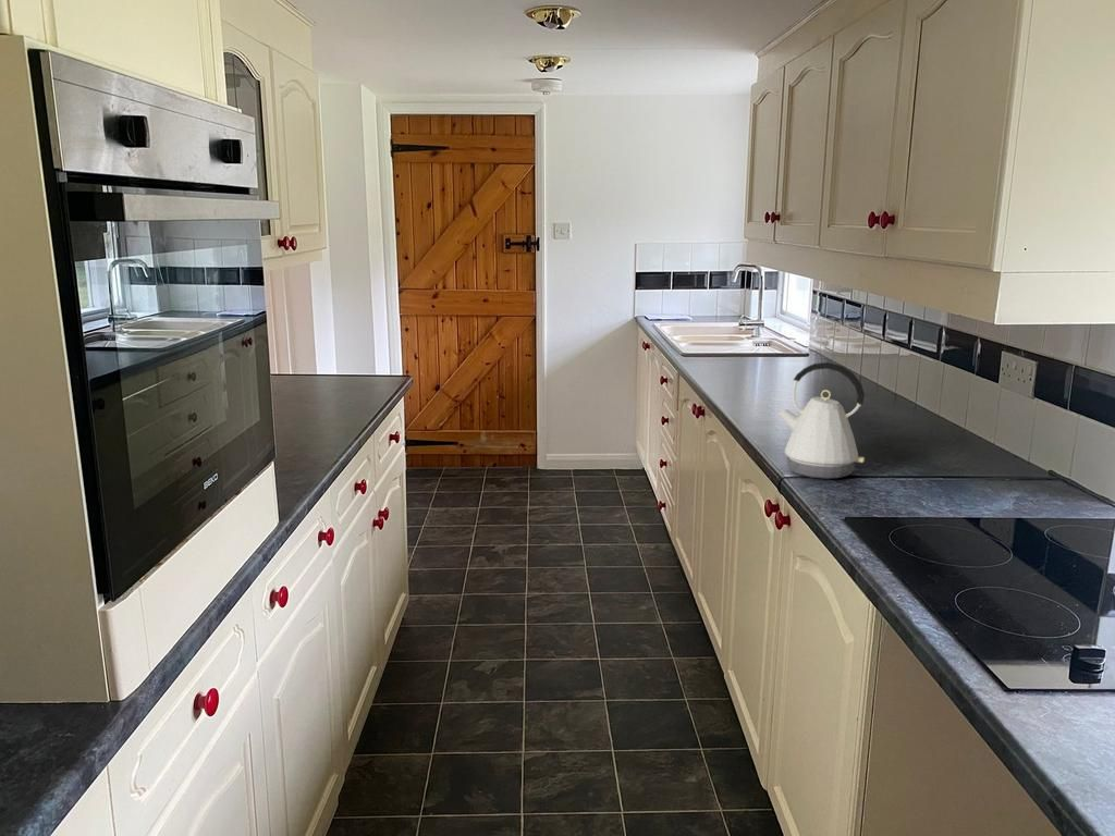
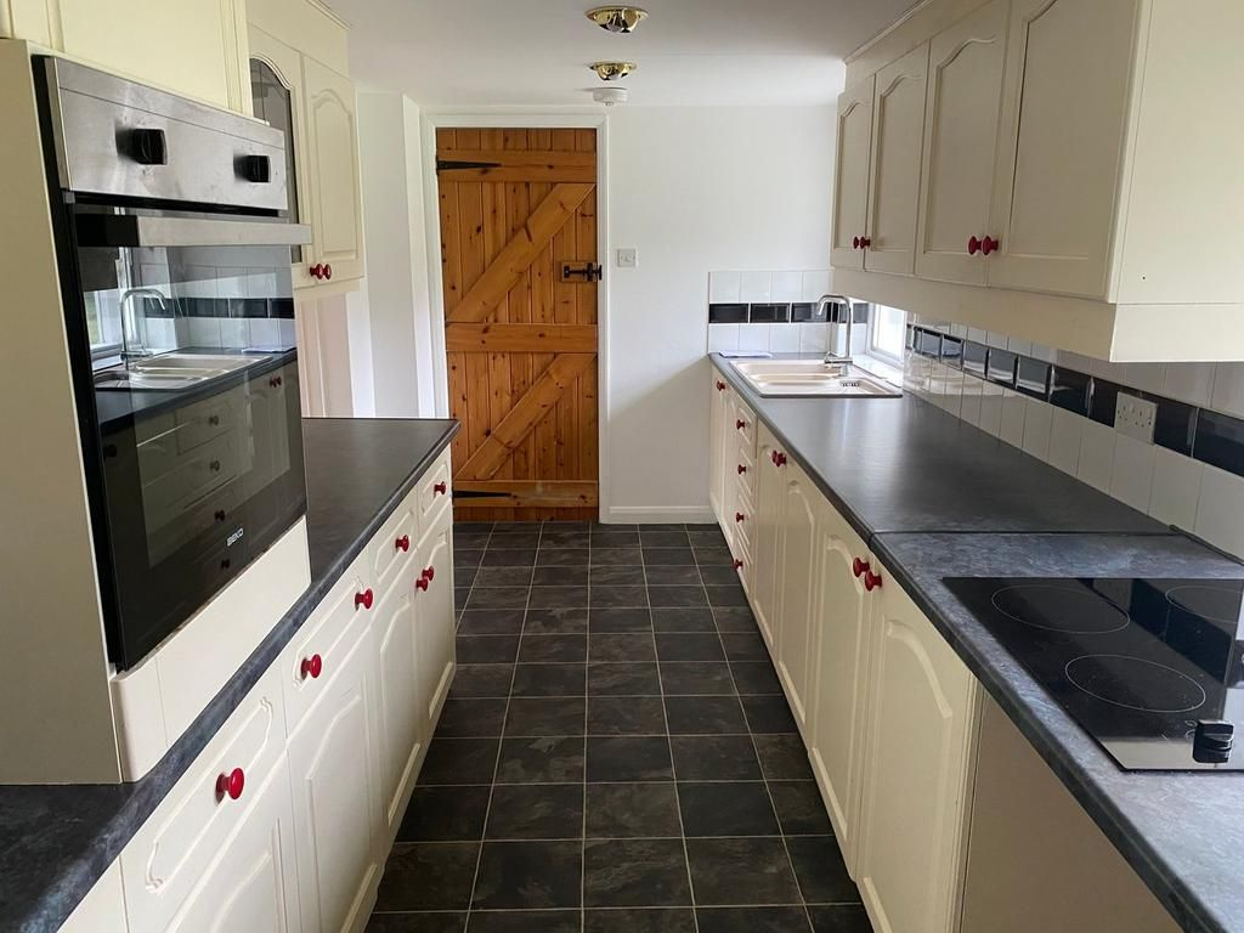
- kettle (821, 417)
